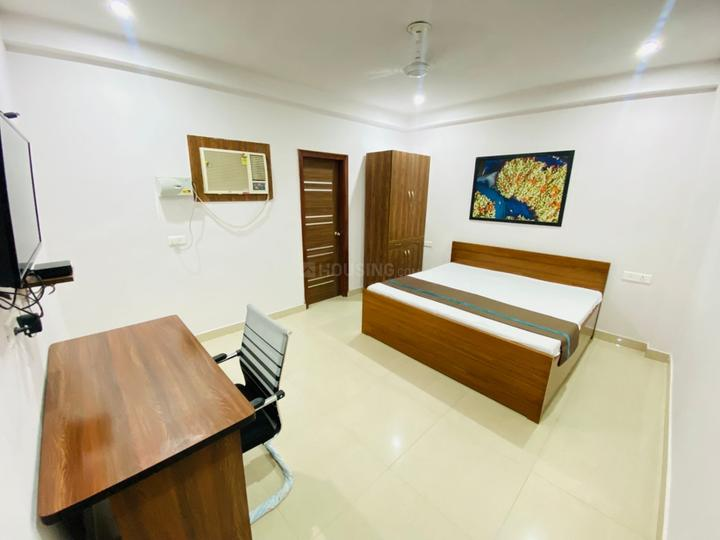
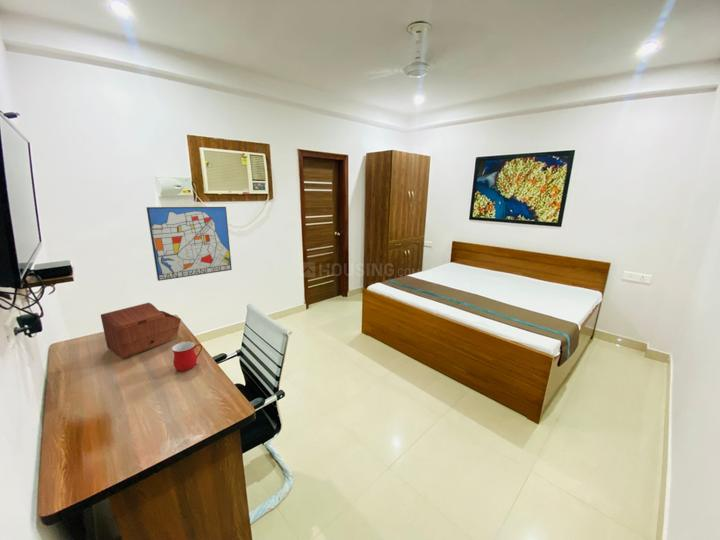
+ wall art (193, 241)
+ mug (188, 355)
+ sewing box (144, 325)
